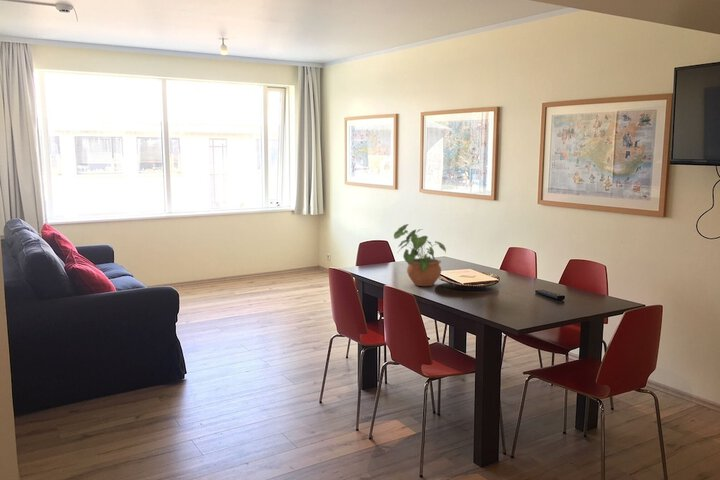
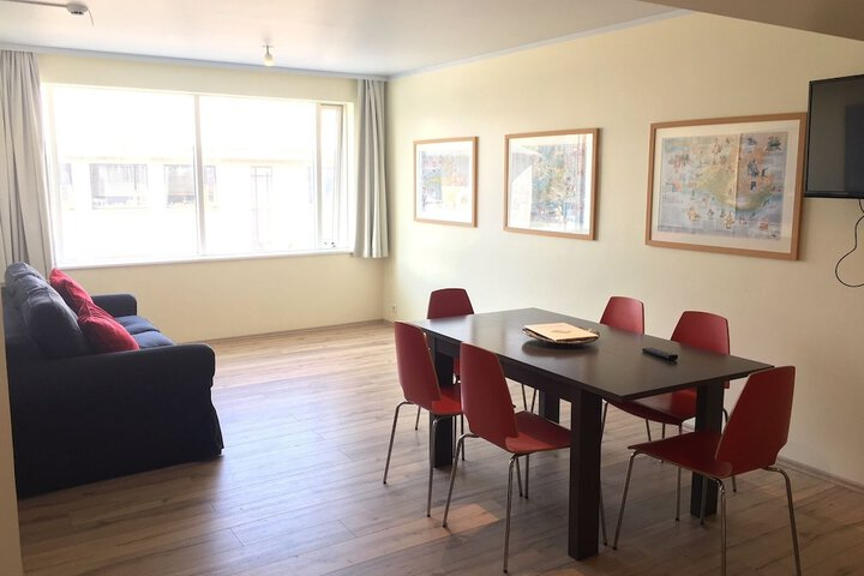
- potted plant (416, 254)
